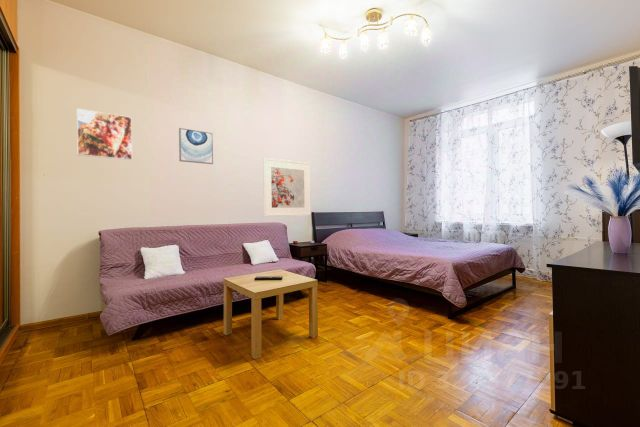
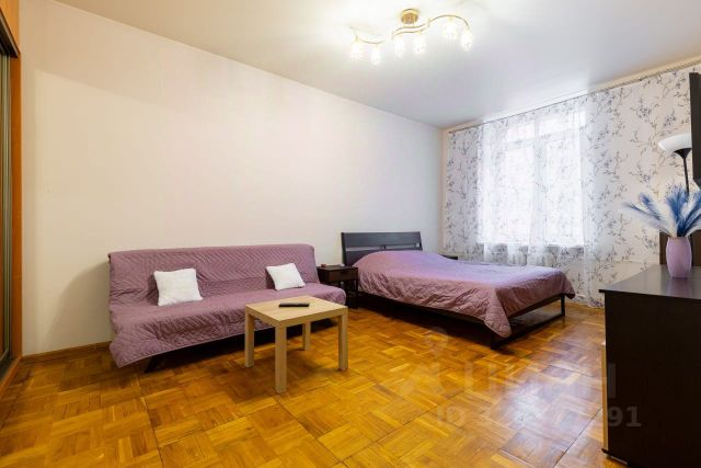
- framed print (288, 188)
- wall art (196, 146)
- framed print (105, 135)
